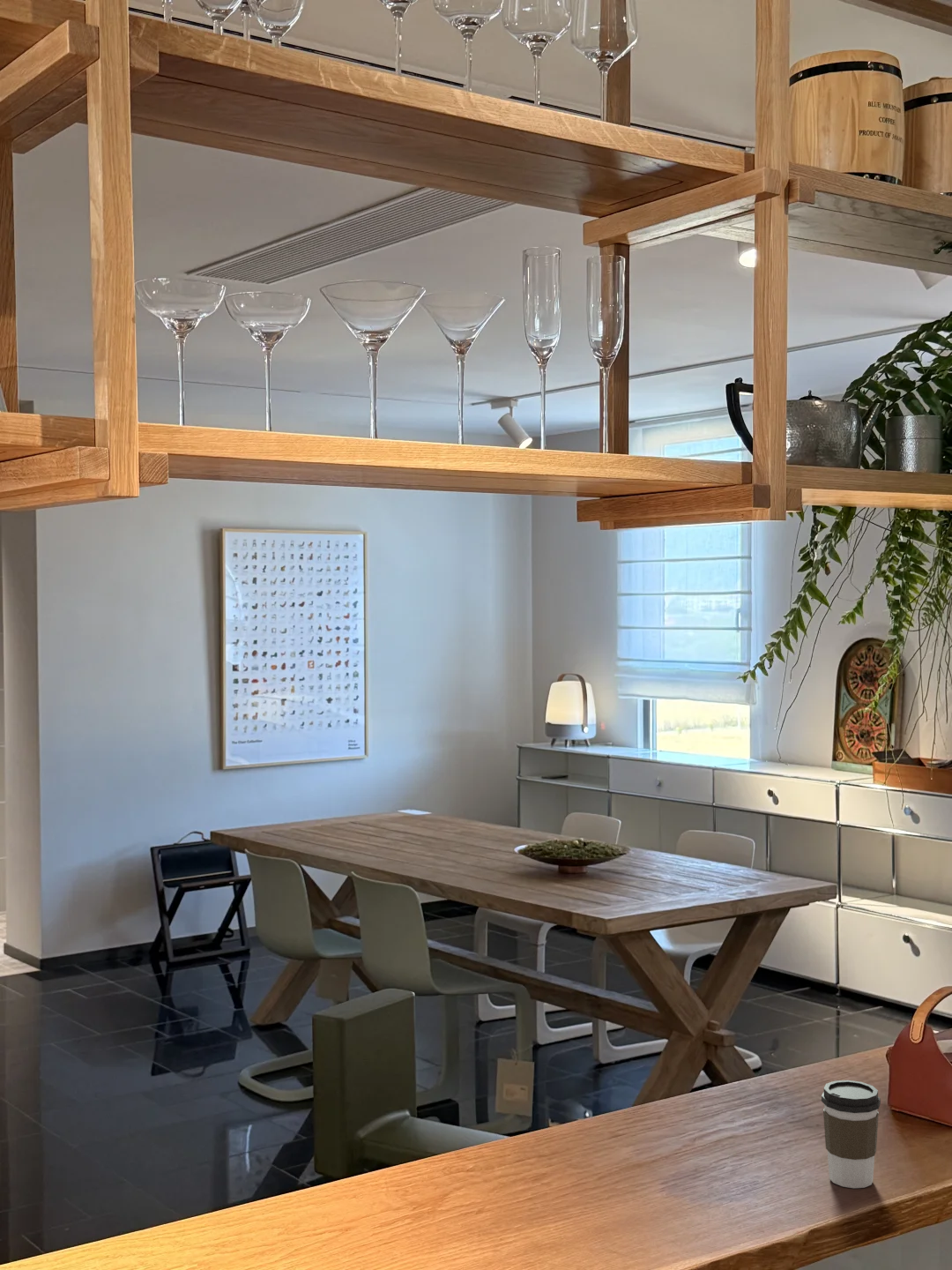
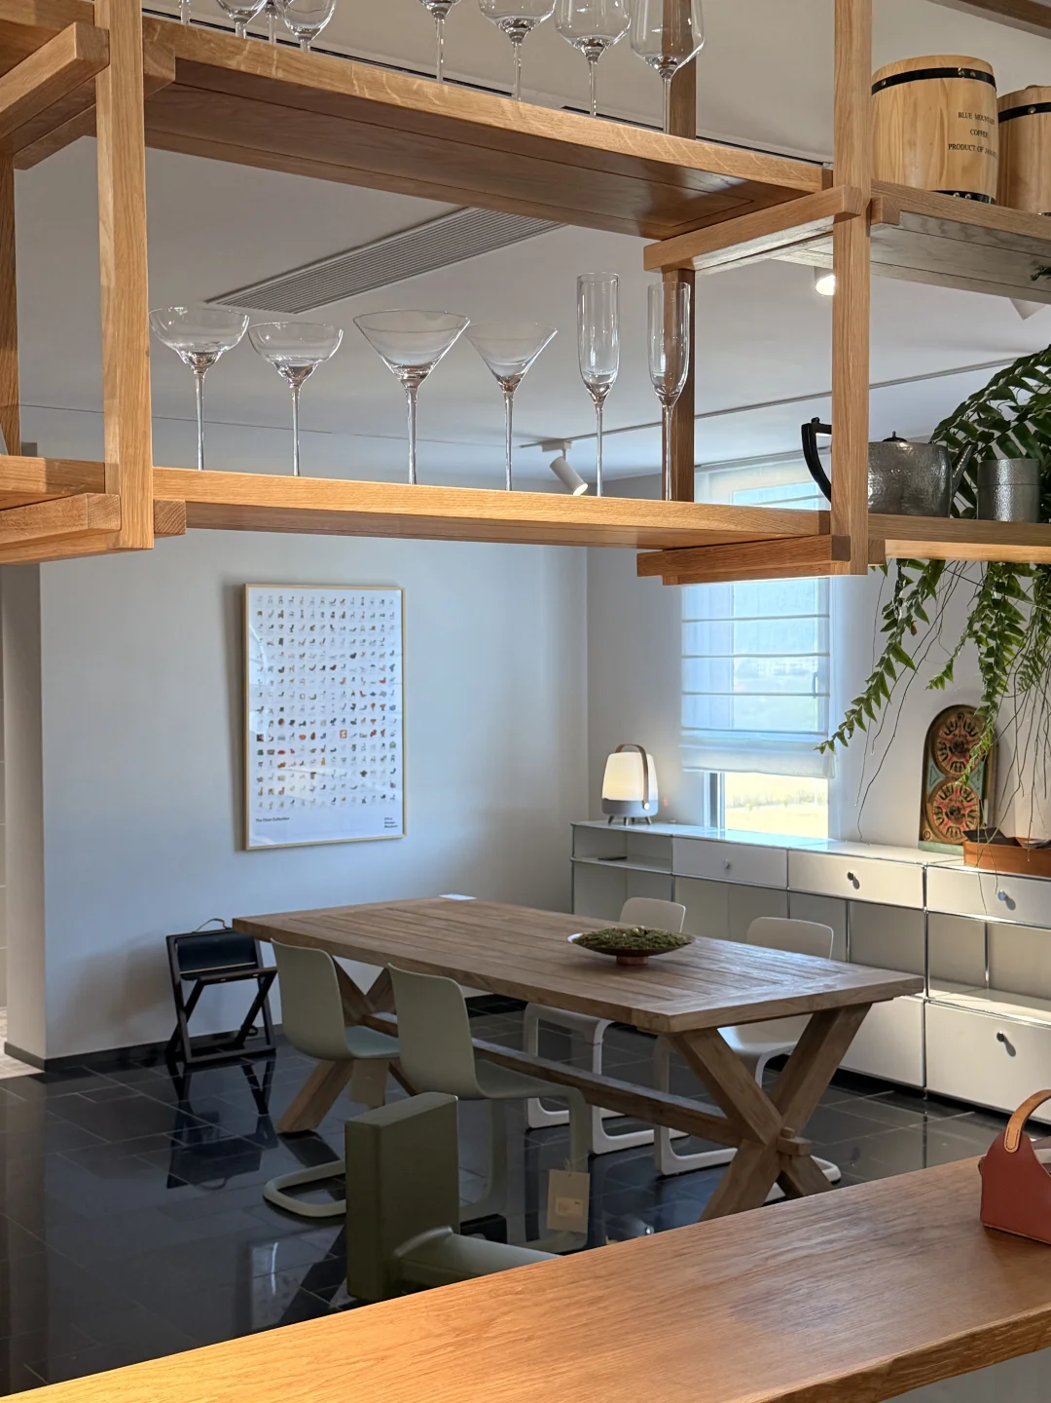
- coffee cup (851, 1134)
